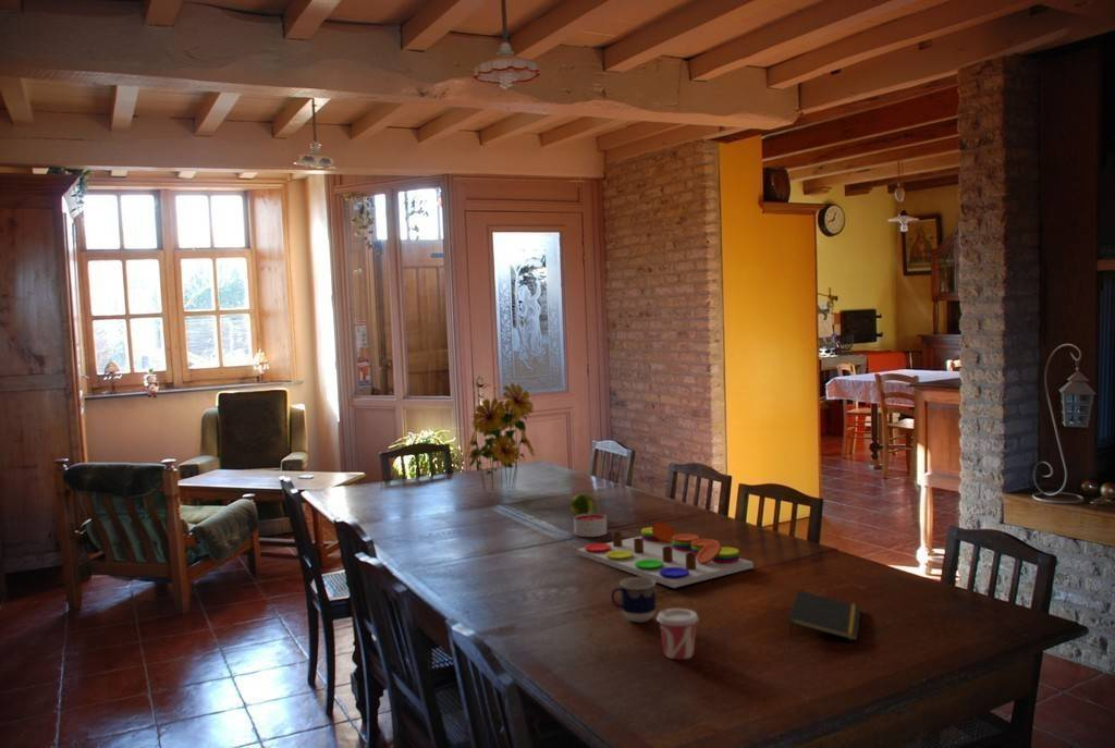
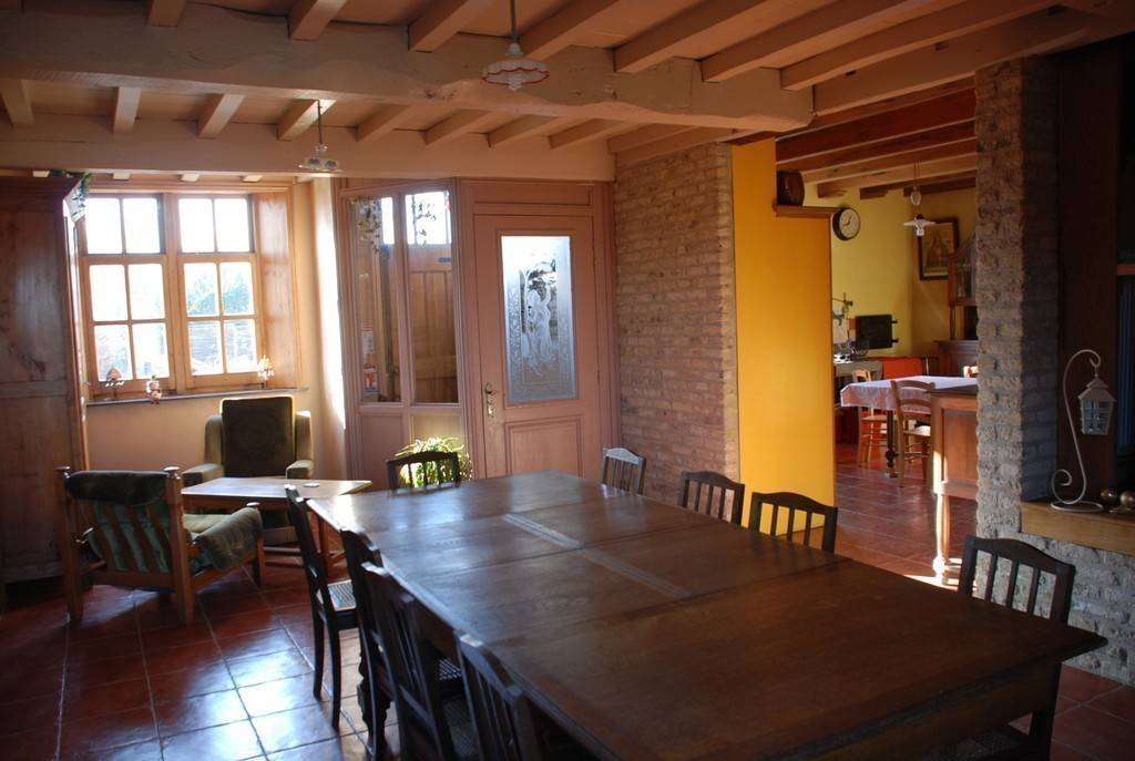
- cup (677, 634)
- board game (662, 548)
- notepad (825, 613)
- flower bouquet (500, 437)
- cup (633, 601)
- fruit (581, 505)
- candle (590, 524)
